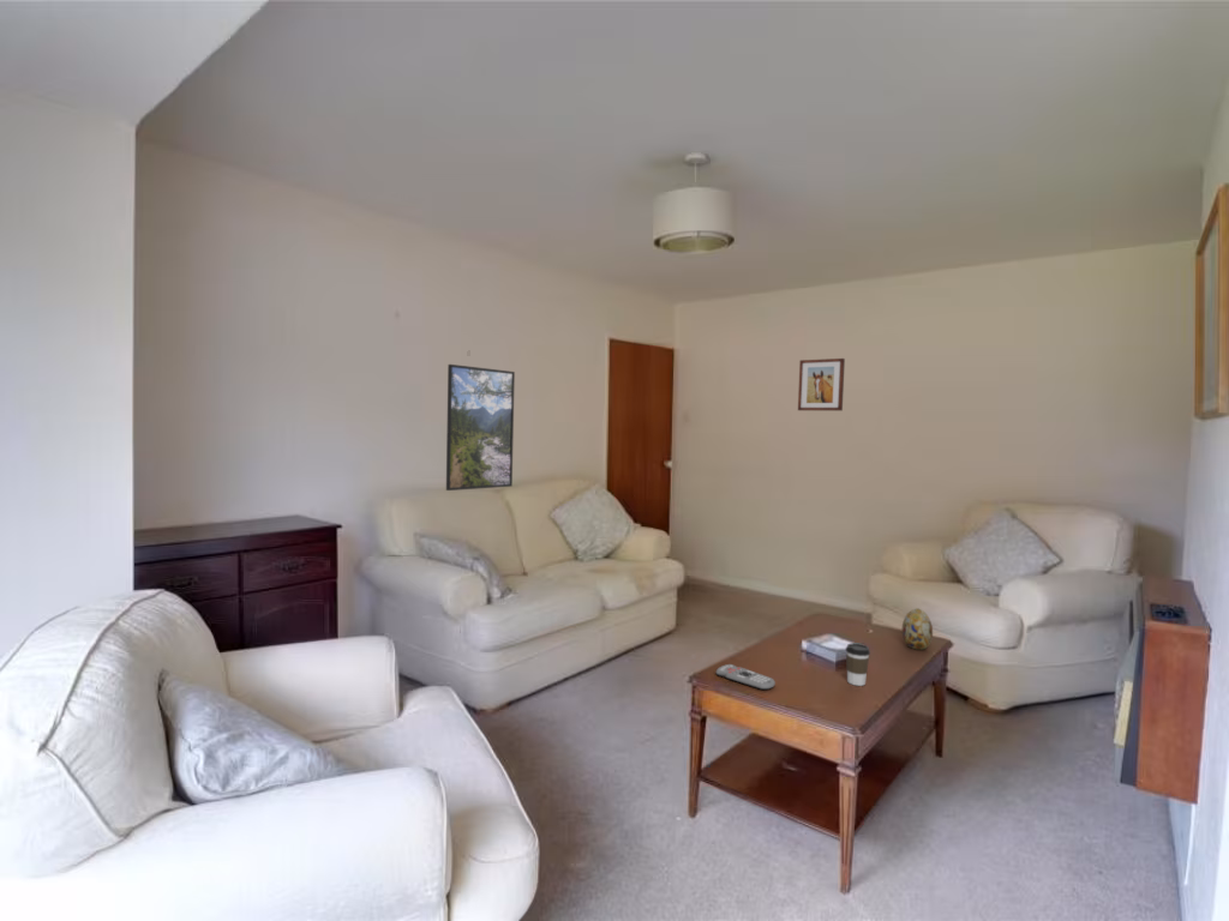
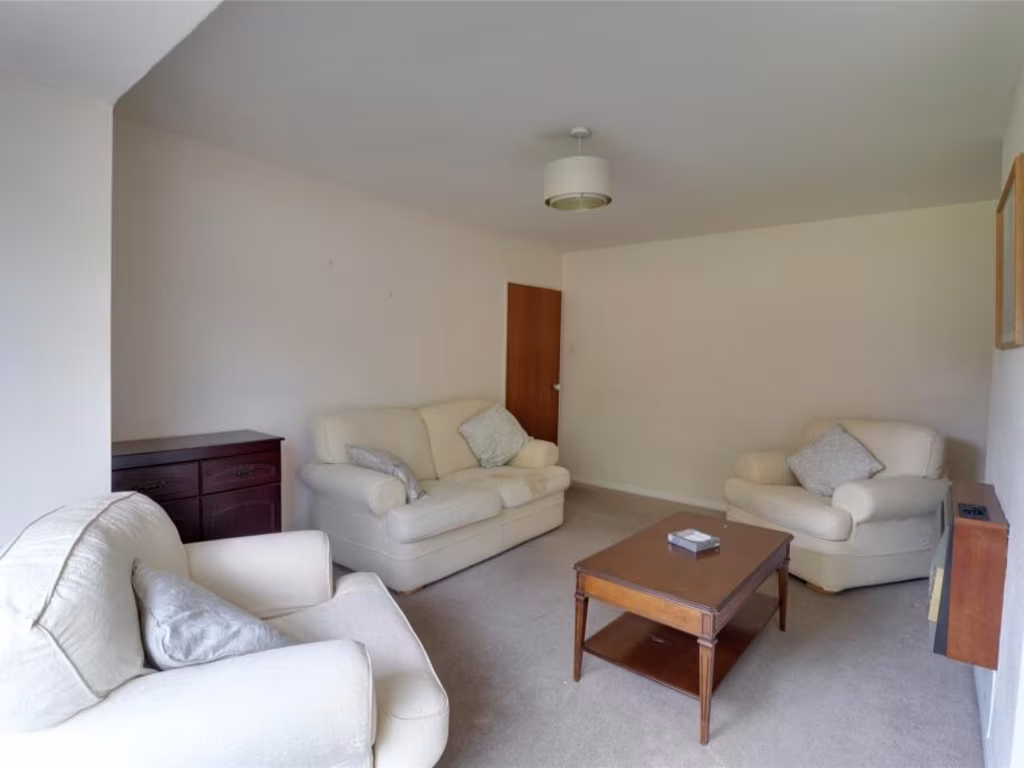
- decorative egg (917, 627)
- coffee cup (857, 664)
- wall art (820, 385)
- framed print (481, 428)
- remote control (745, 676)
